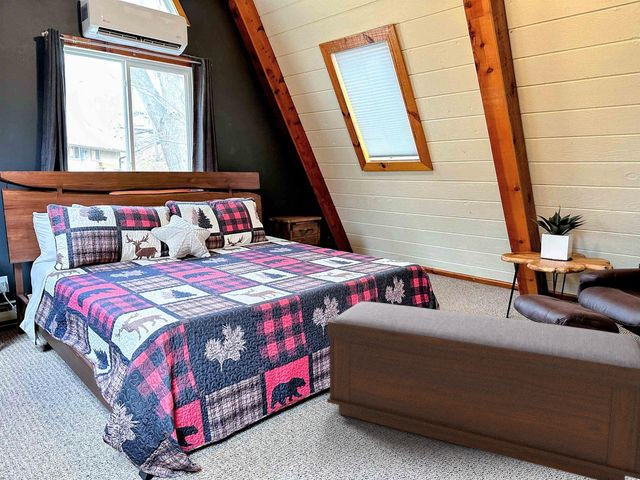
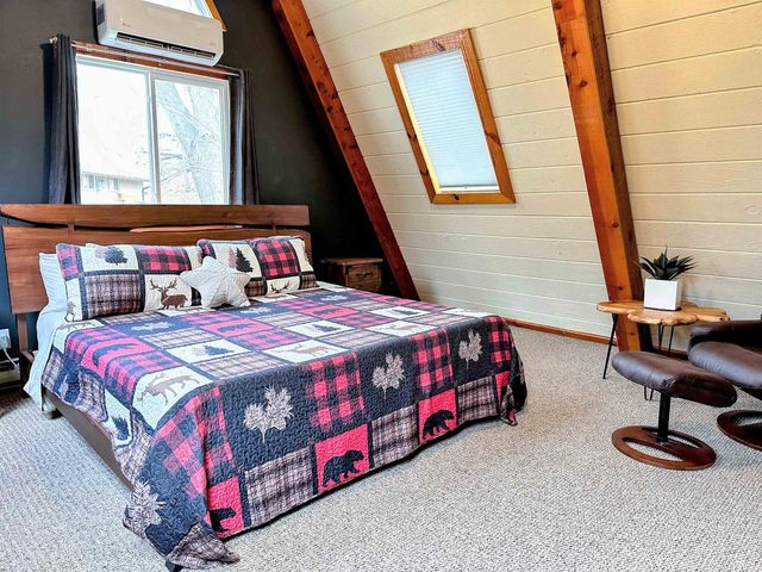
- bench (471, 375)
